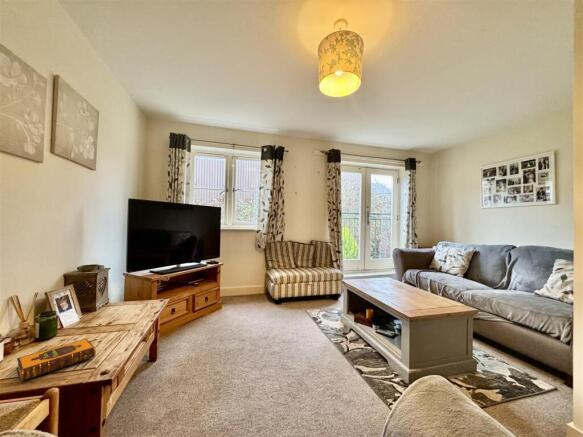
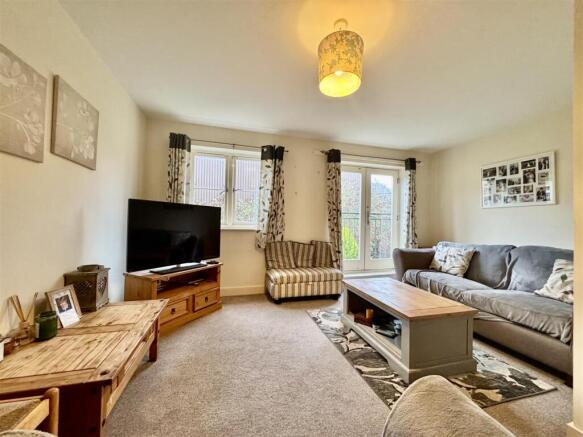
- hardback book (57, 358)
